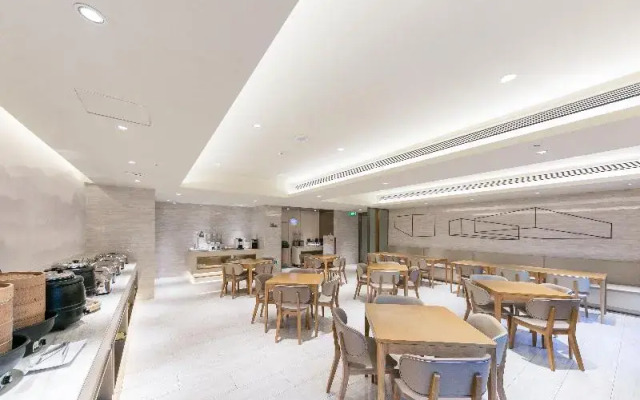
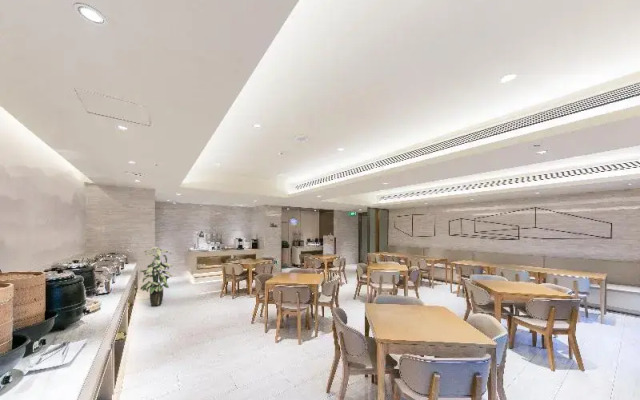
+ indoor plant (155, 275)
